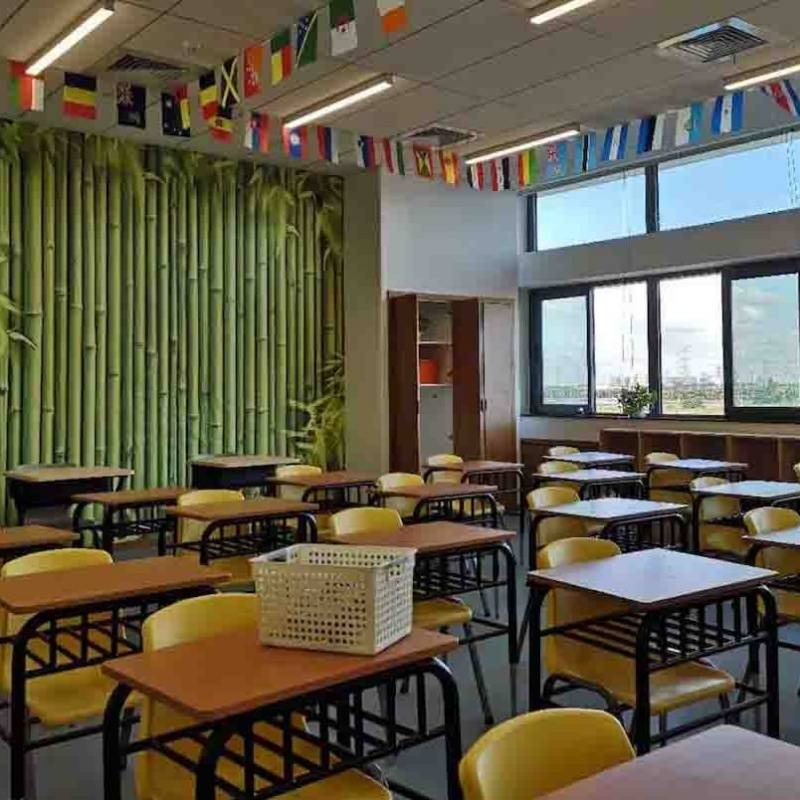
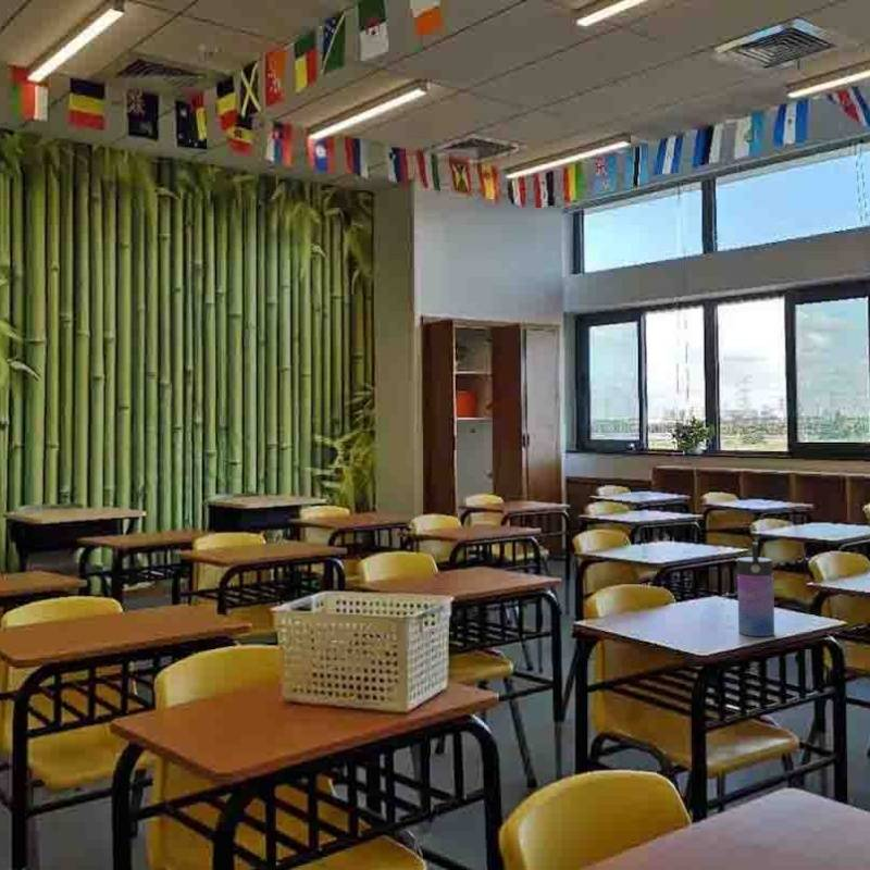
+ water bottle (755, 587)
